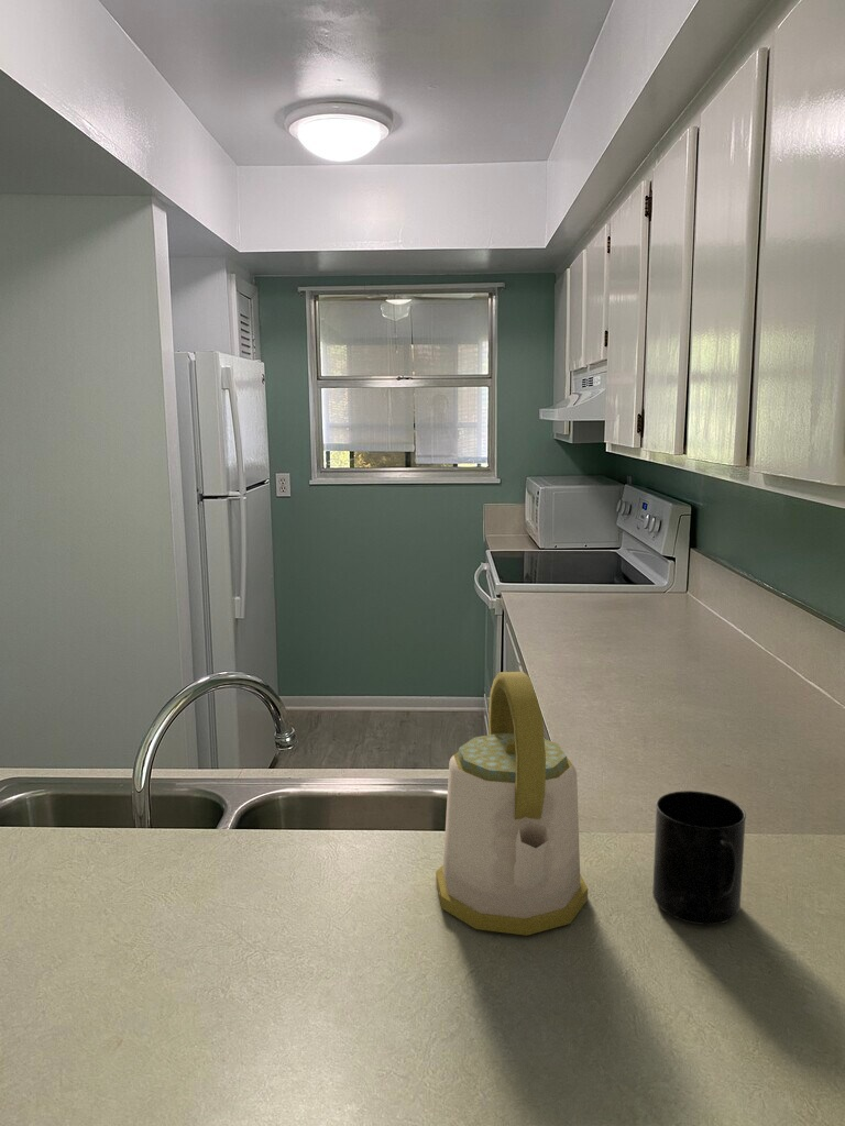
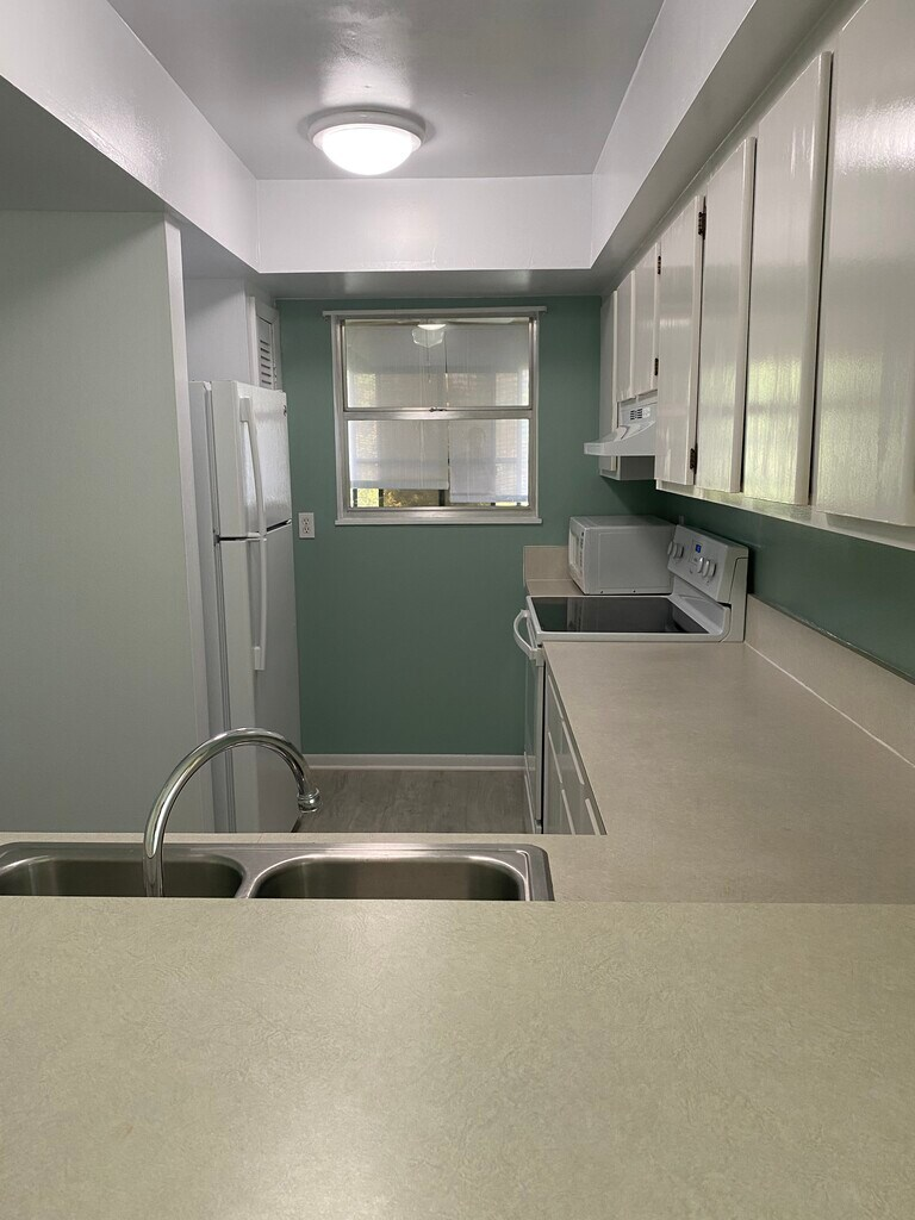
- mug (703, 863)
- kettle (514, 792)
